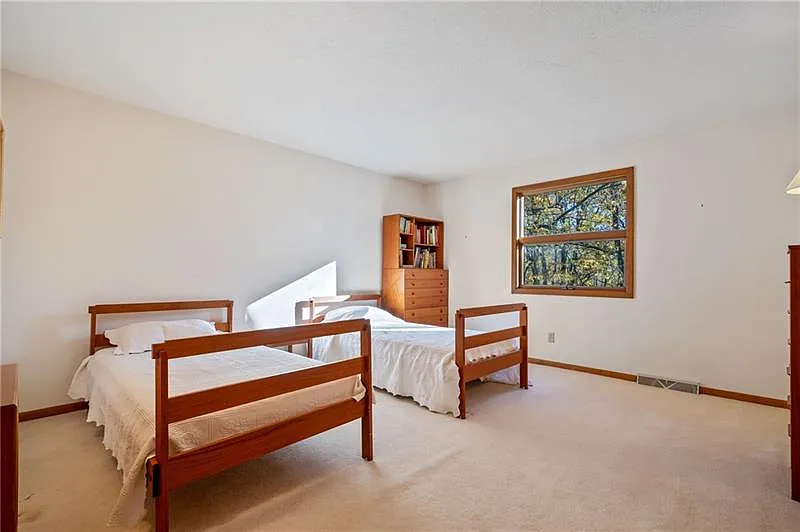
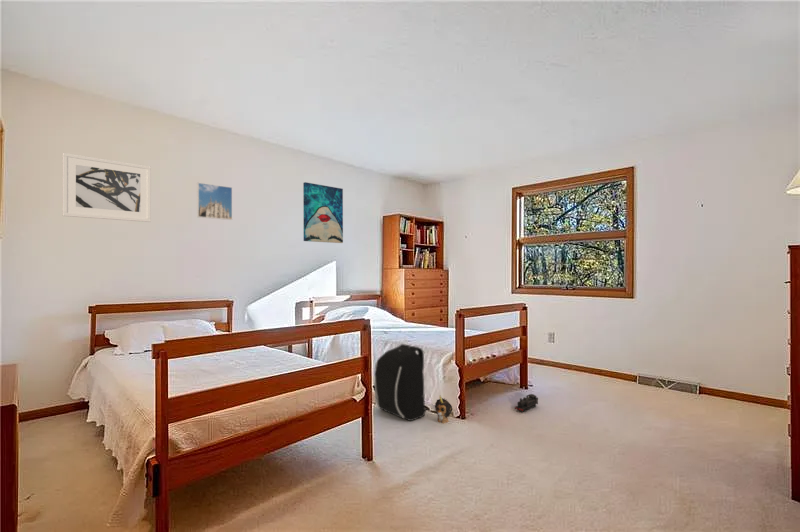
+ backpack (403, 379)
+ toy train (526, 402)
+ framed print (215, 201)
+ plush toy (443, 407)
+ wall art (323, 213)
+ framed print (109, 189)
